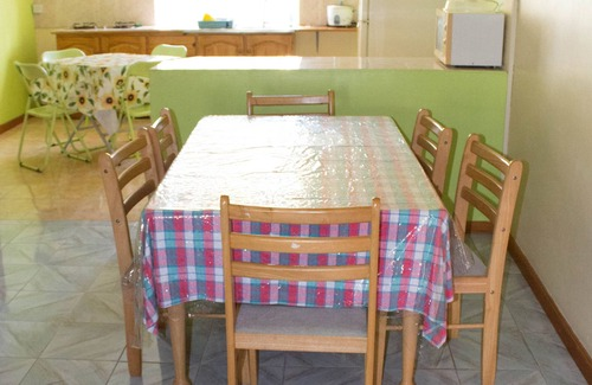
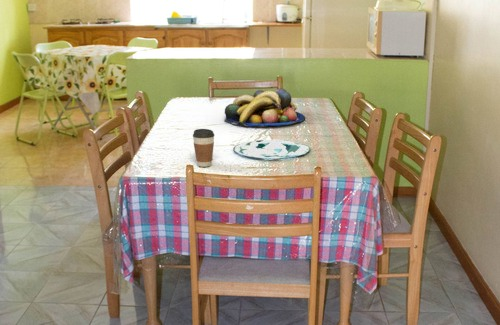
+ plate (271, 145)
+ fruit bowl (265, 104)
+ coffee cup (203, 148)
